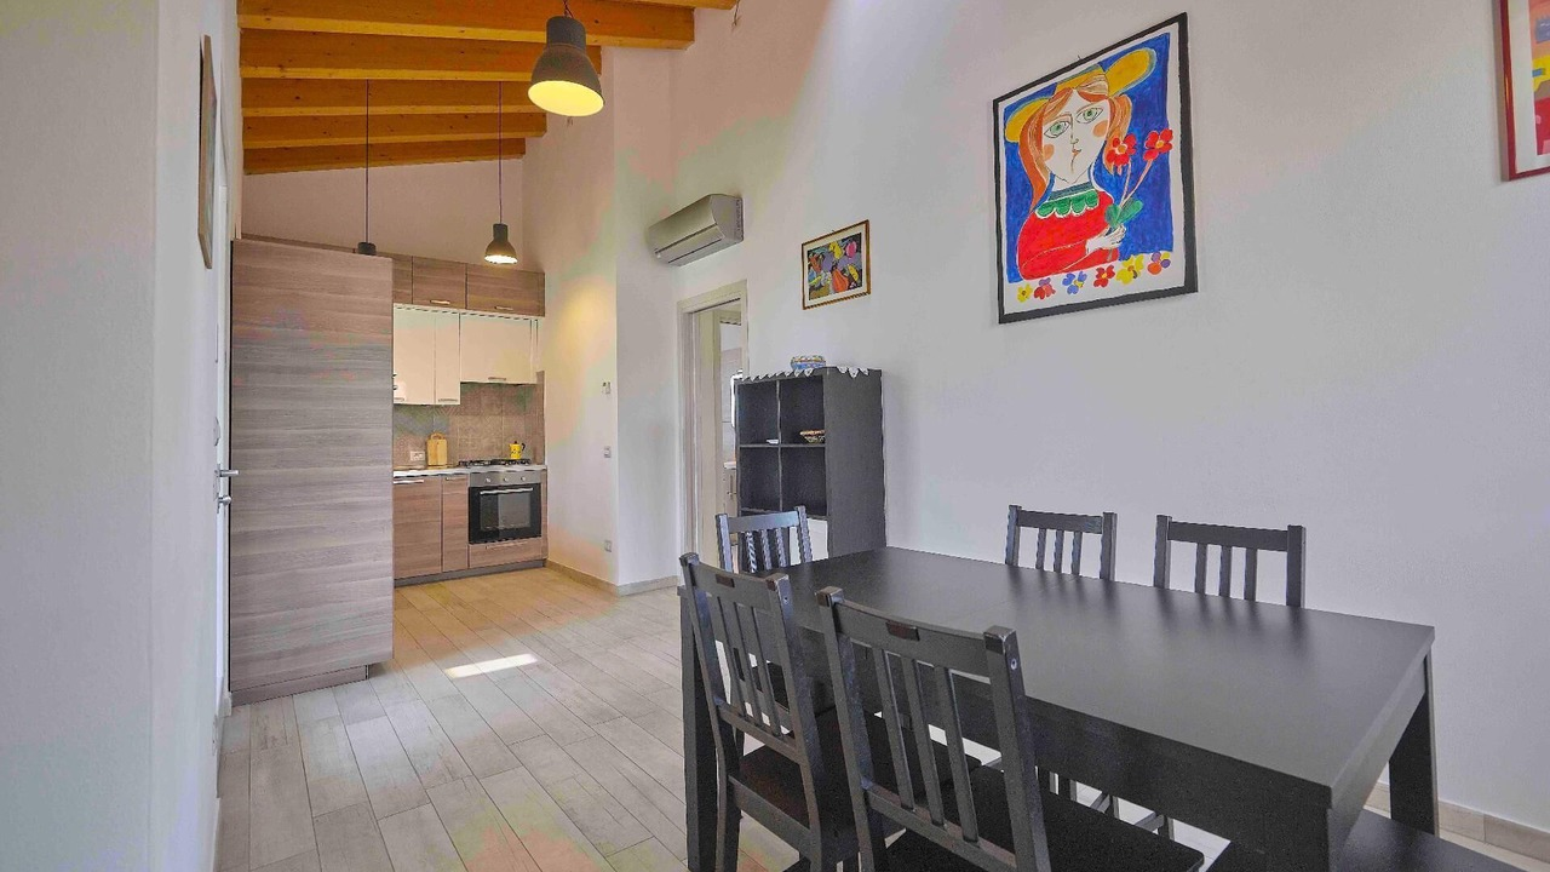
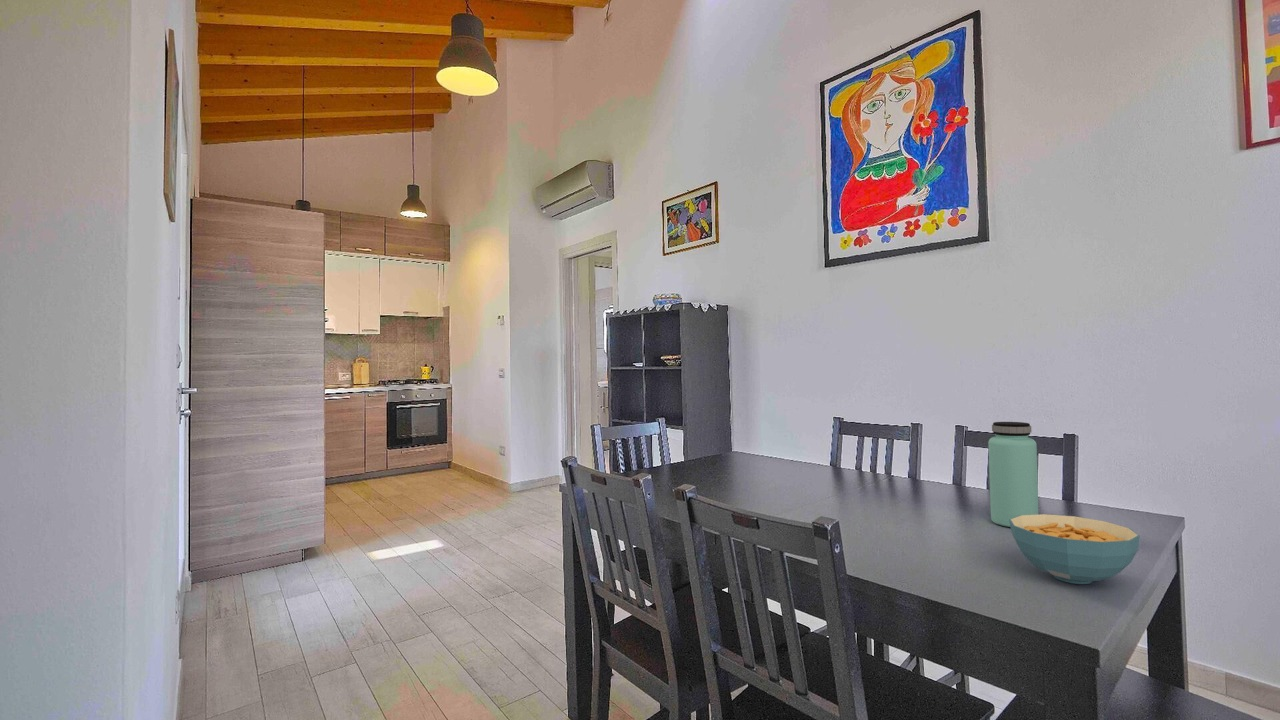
+ bottle (1012, 473)
+ cereal bowl (1071, 552)
